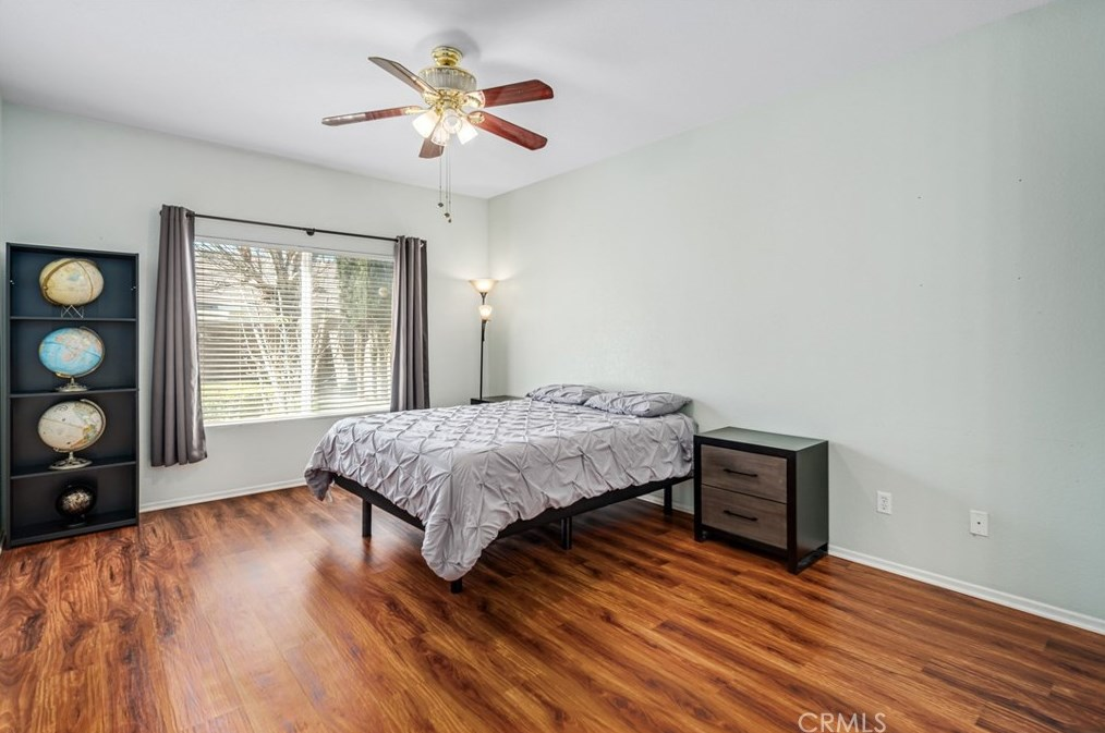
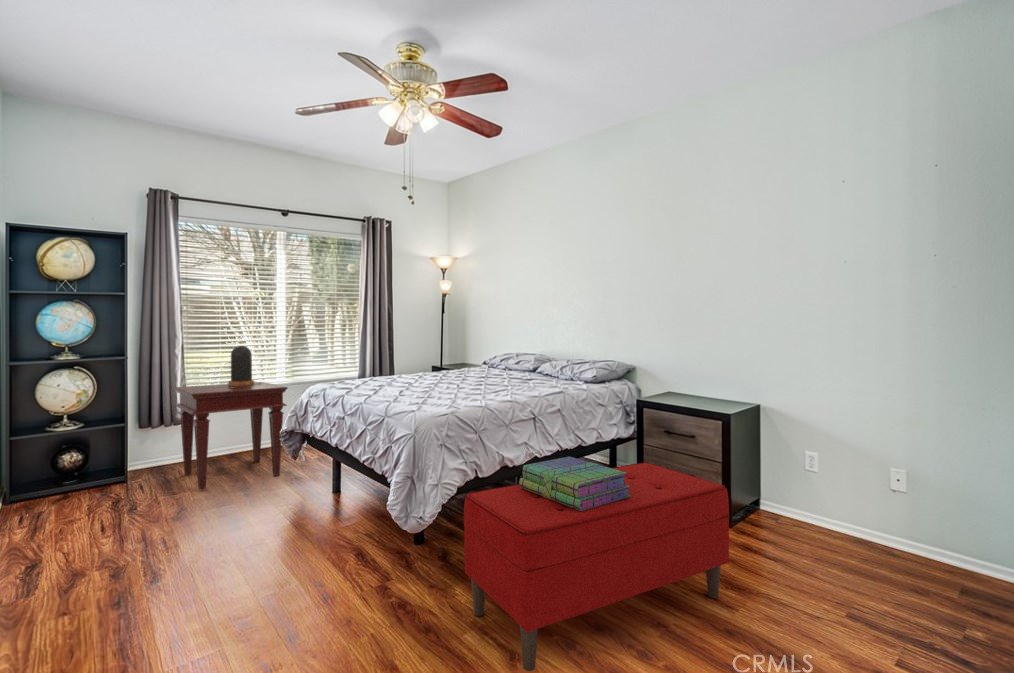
+ side table (226, 411)
+ bench (599, 546)
+ stack of books (573, 480)
+ table lamp (243, 365)
